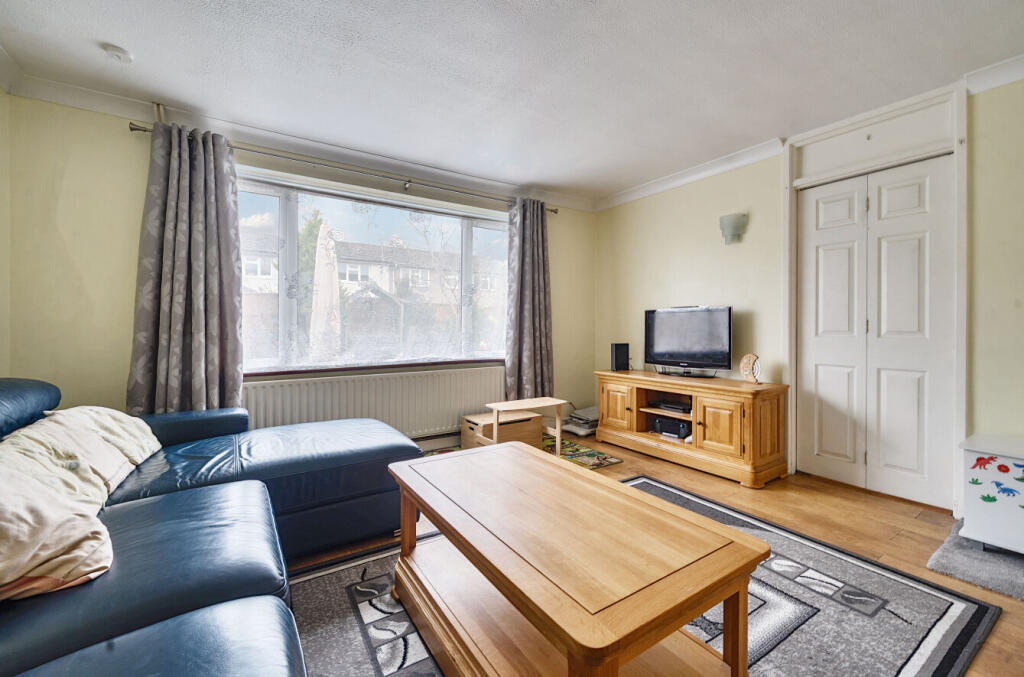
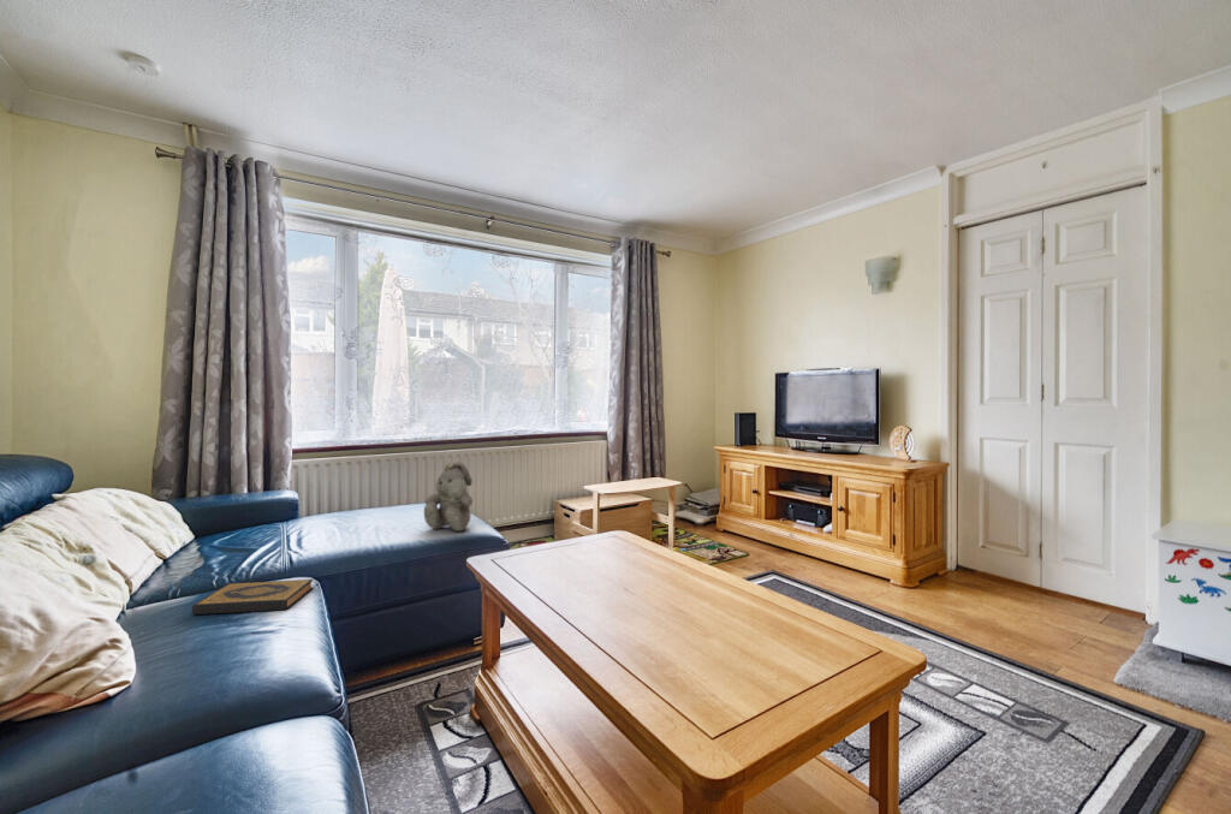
+ hardback book (256, 595)
+ teddy bear (451, 494)
